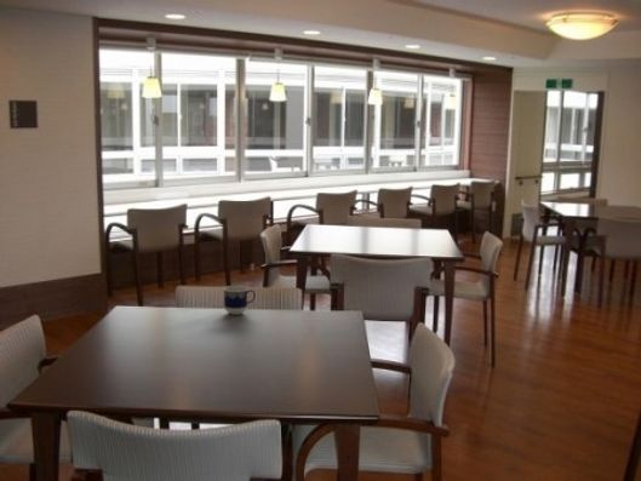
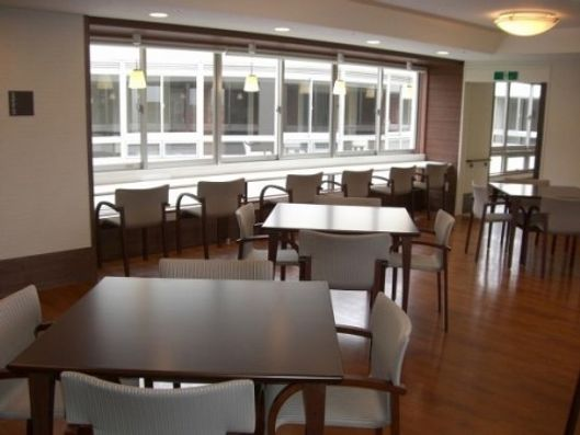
- cup (239, 300)
